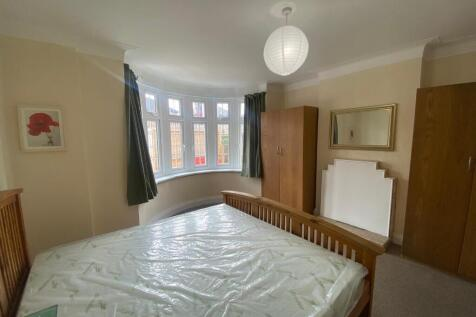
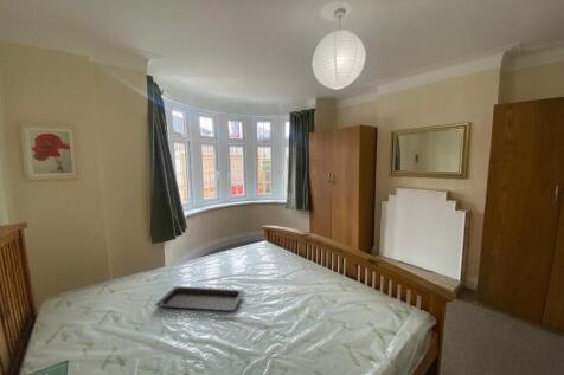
+ serving tray (201, 298)
